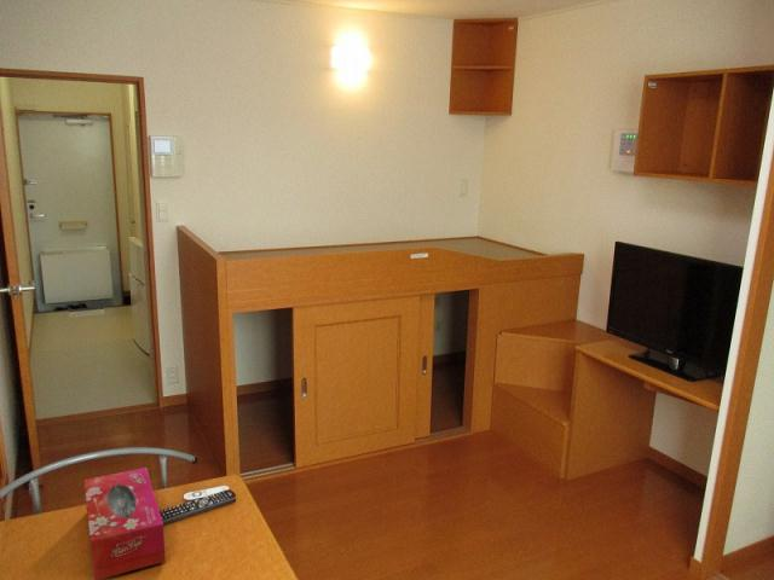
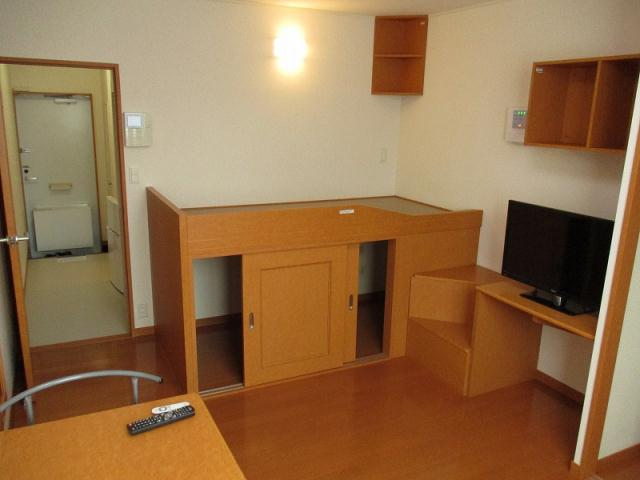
- tissue box (122, 518)
